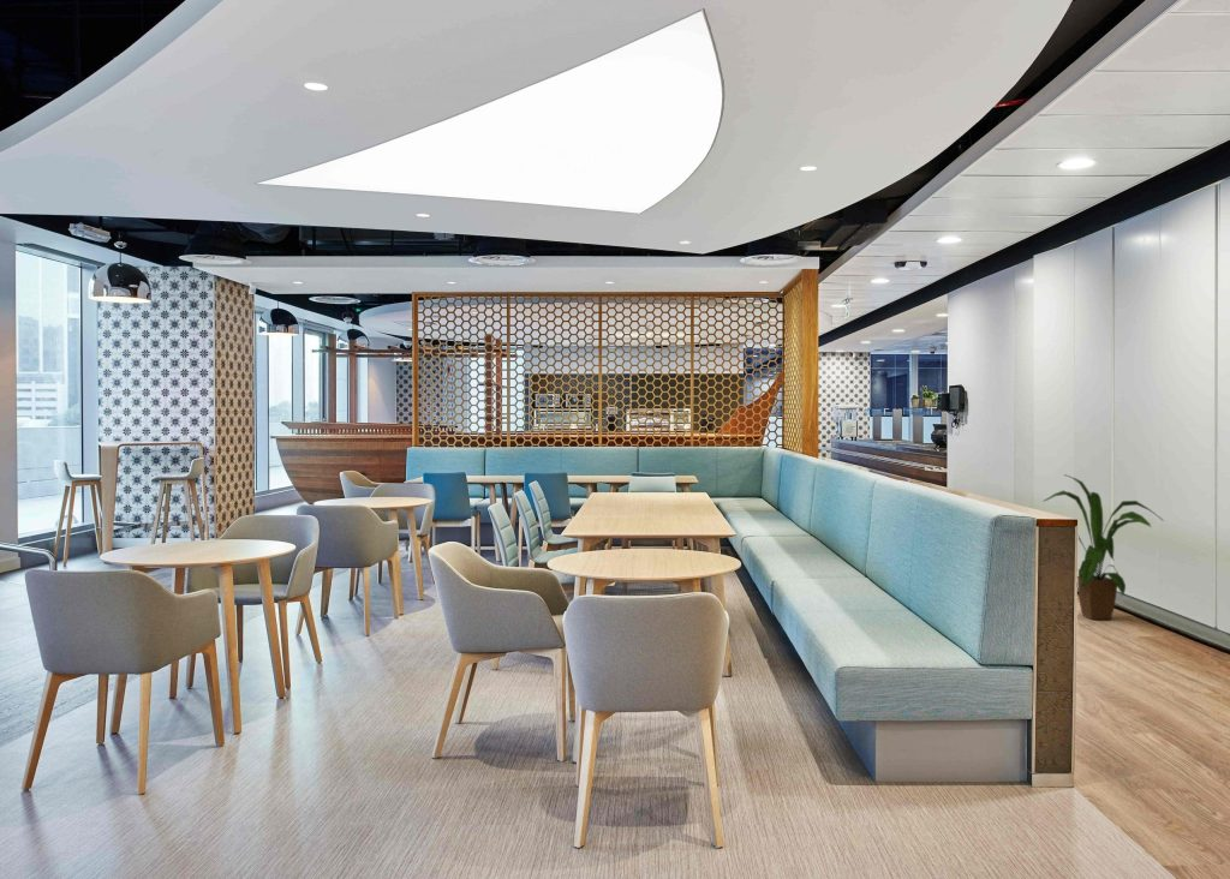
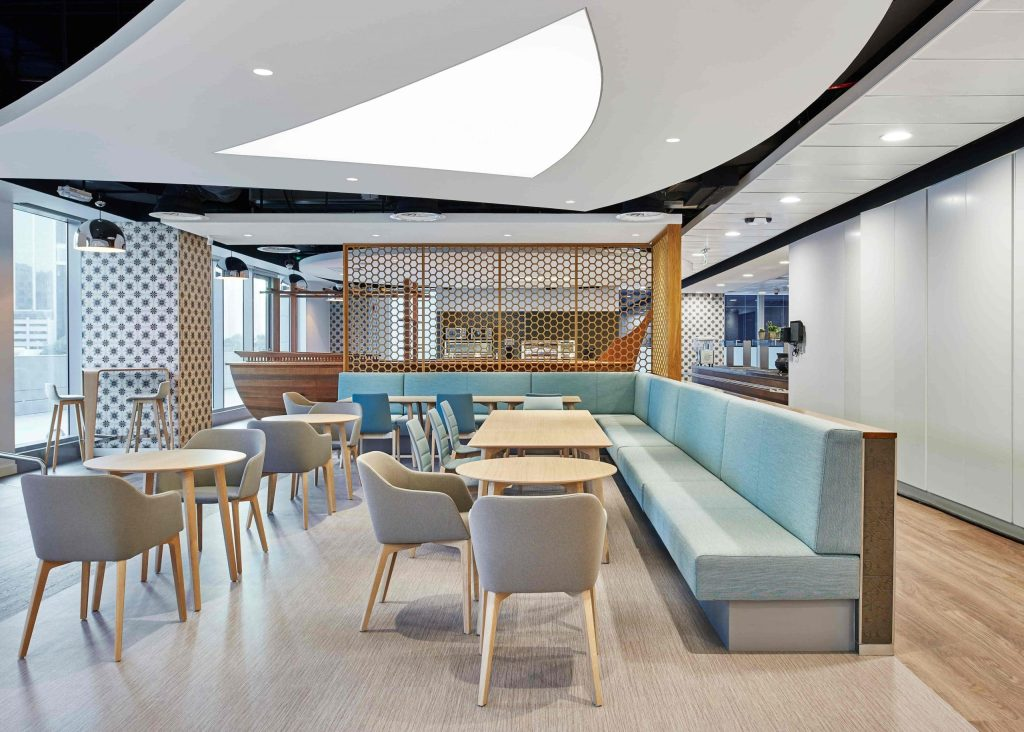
- house plant (1101, 549)
